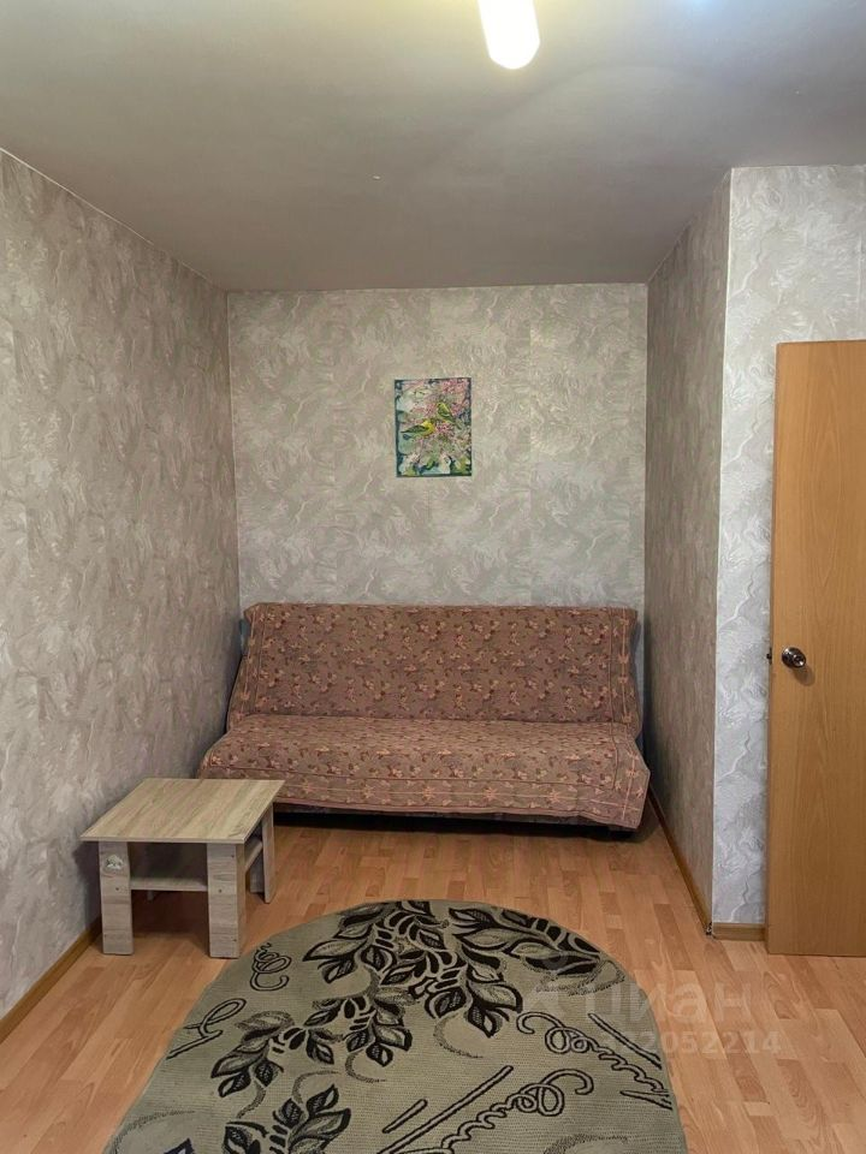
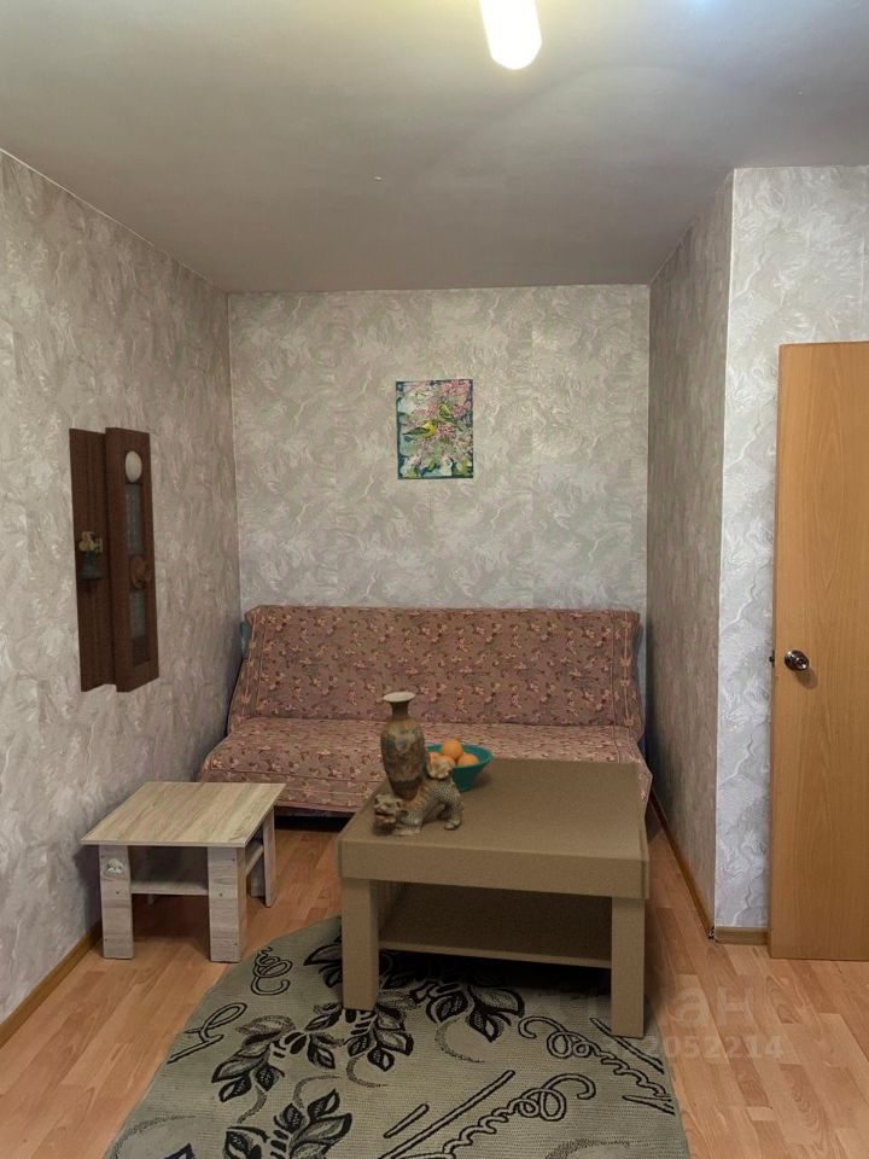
+ fruit bowl (450, 762)
+ pendulum clock (115, 559)
+ coffee table (505, 873)
+ vase with dog figurine (416, 759)
